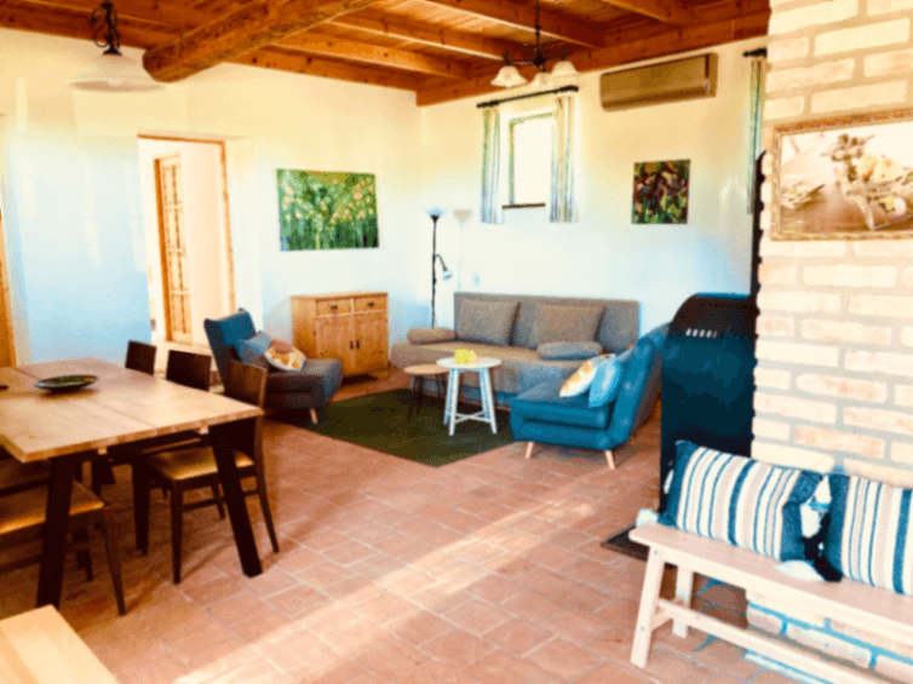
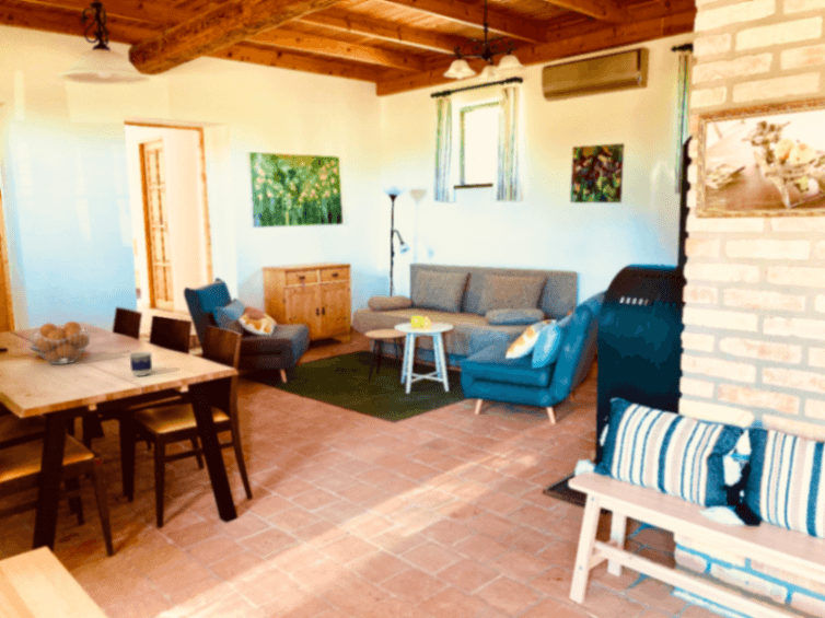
+ fruit basket (60, 341)
+ cup (140, 363)
